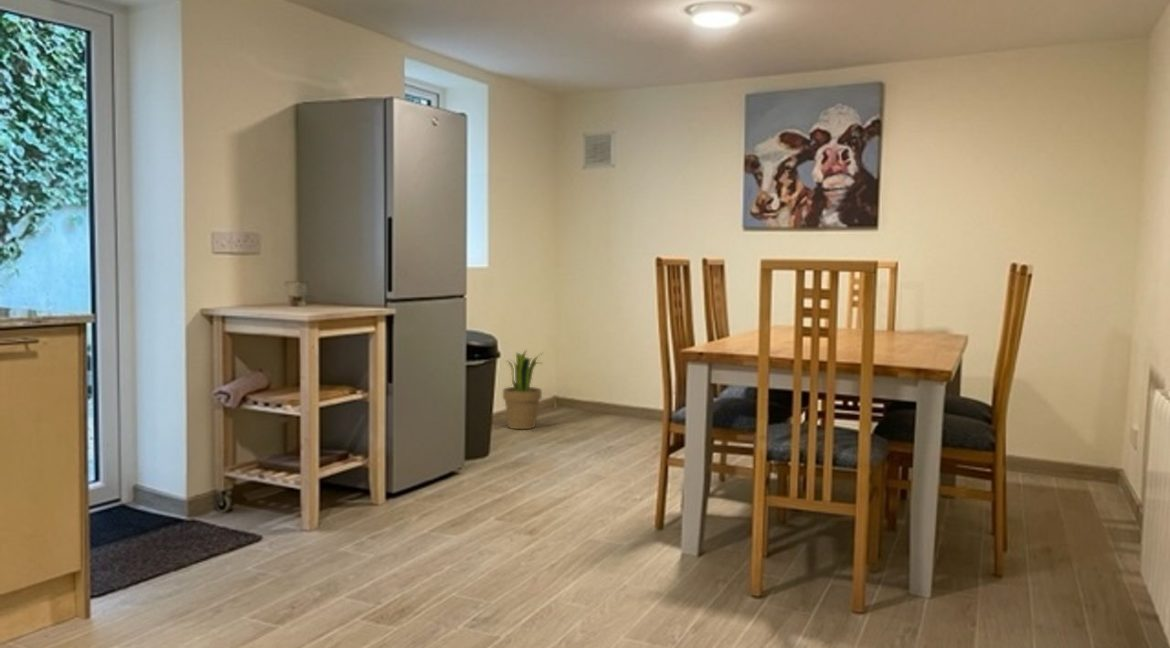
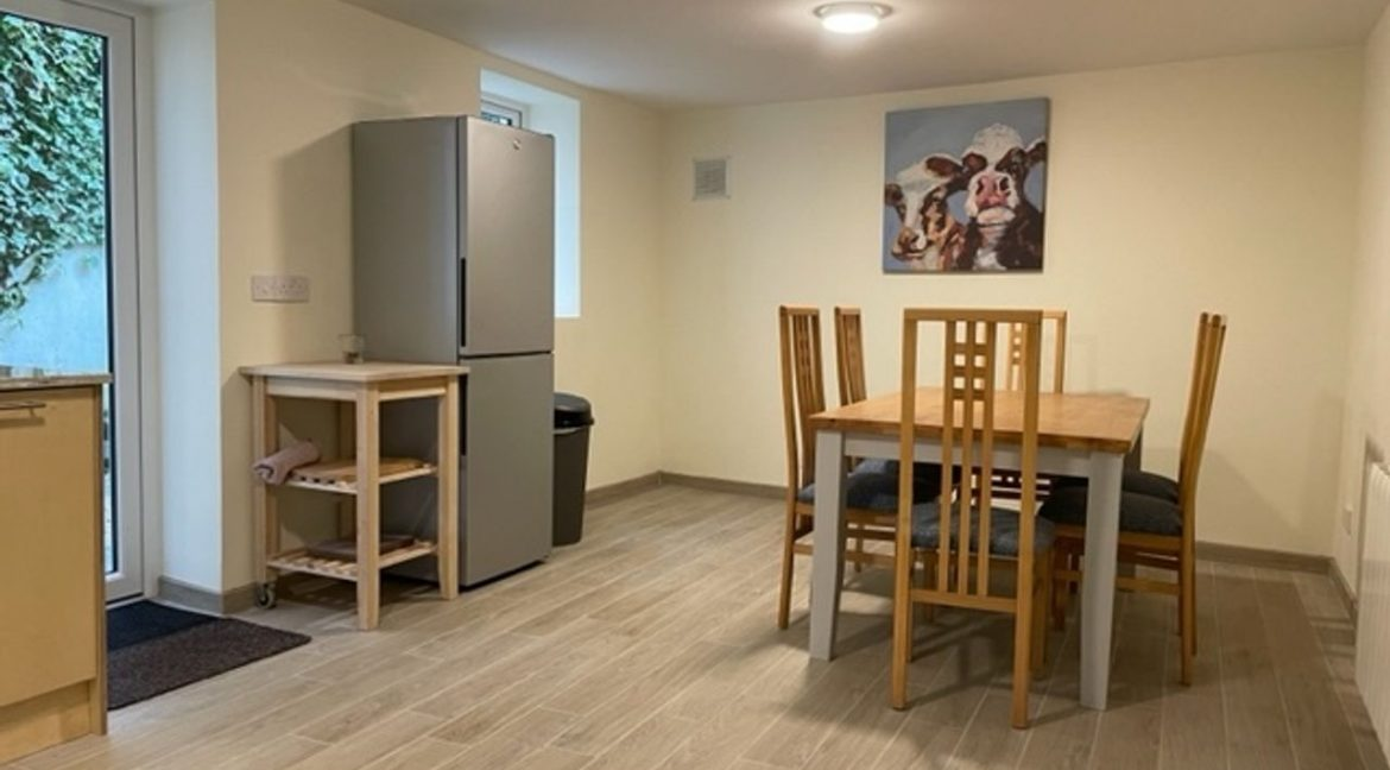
- potted plant (525, 387)
